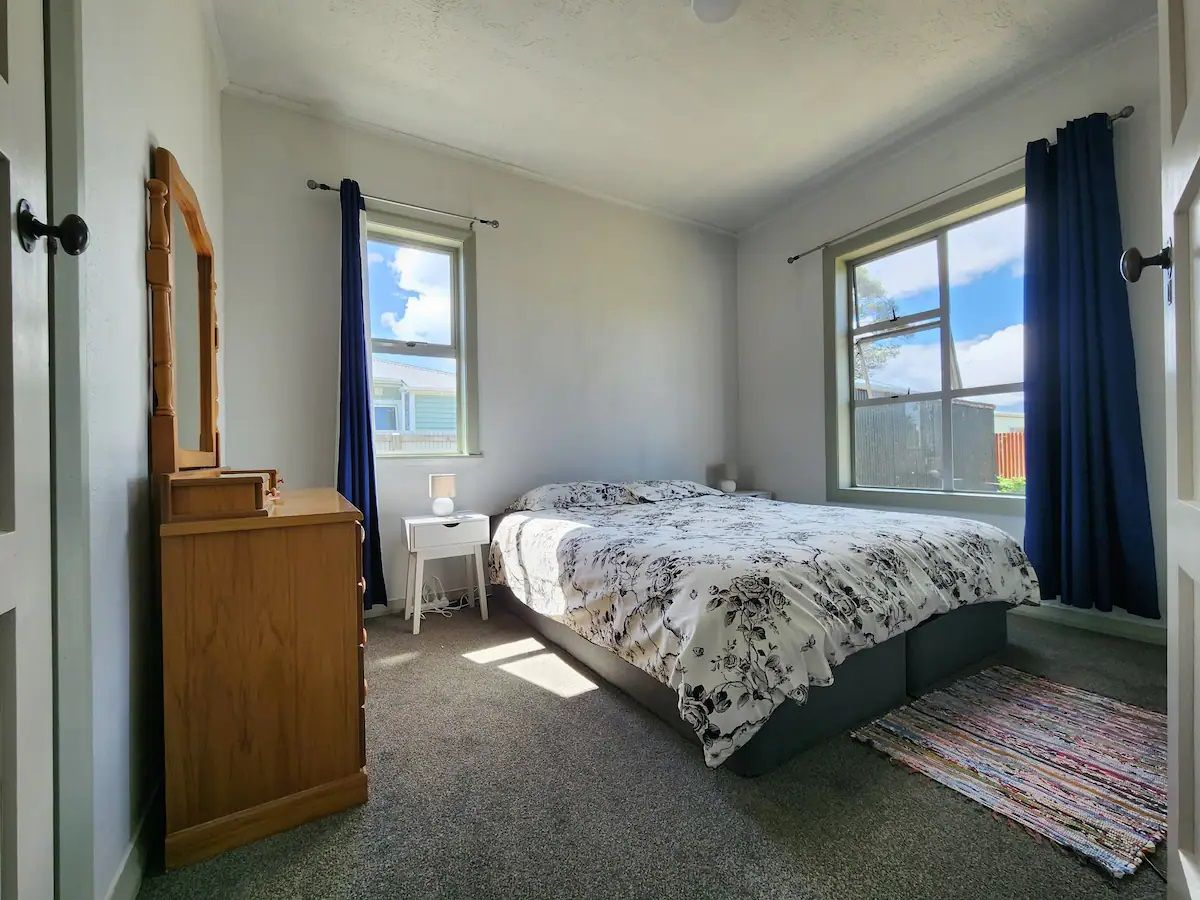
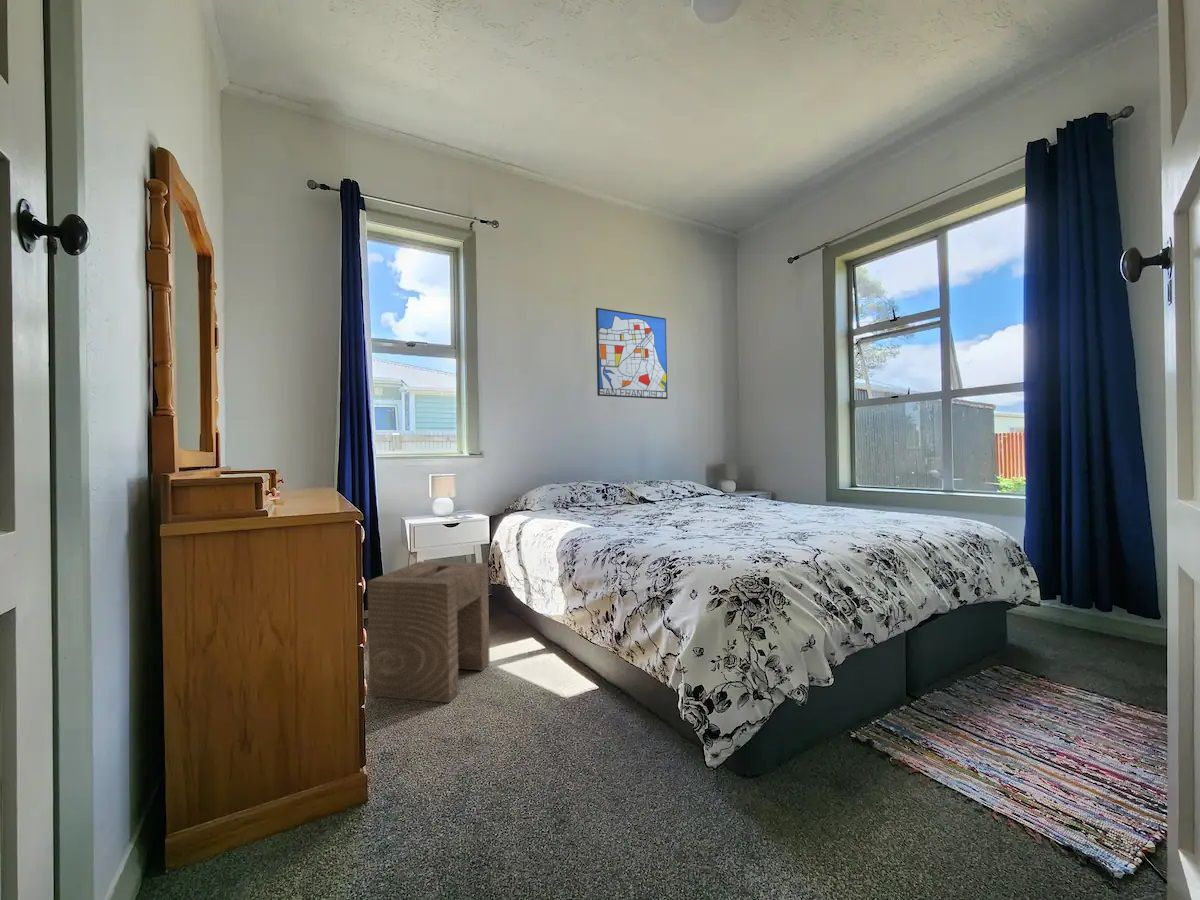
+ wall art (633, 355)
+ stool (432, 625)
